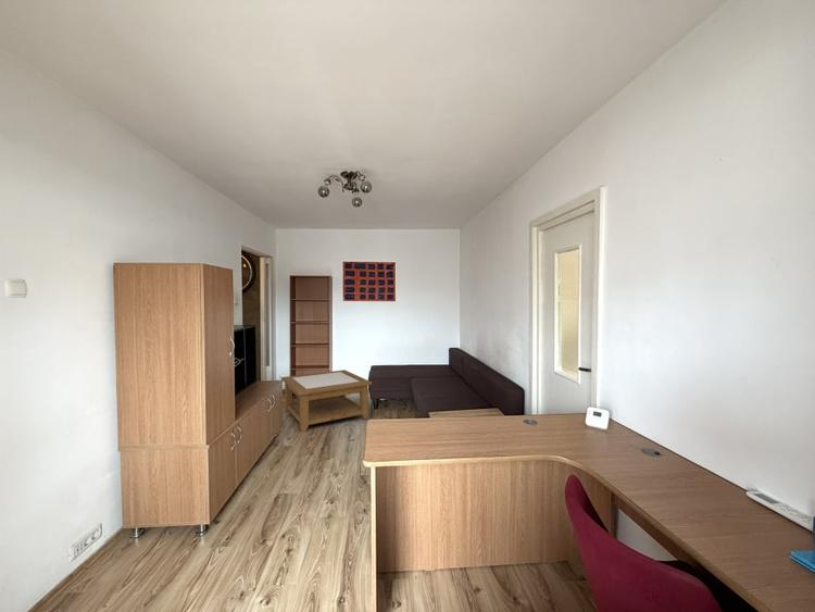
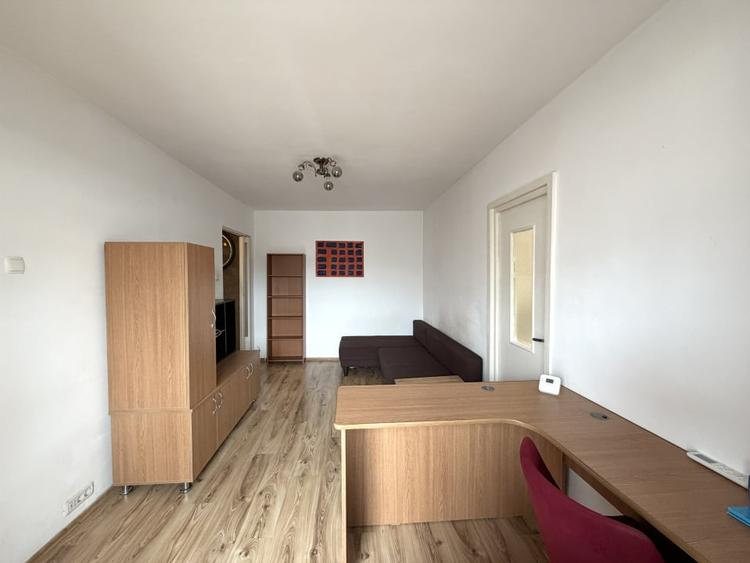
- coffee table (325, 397)
